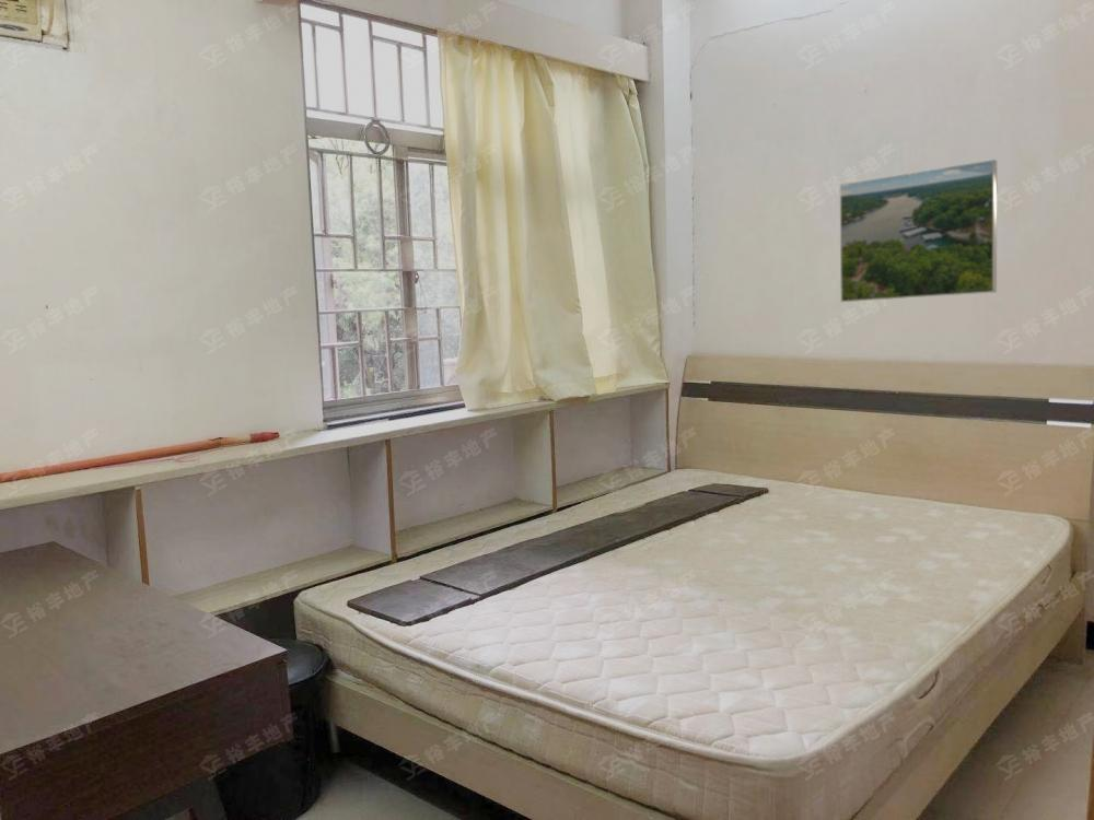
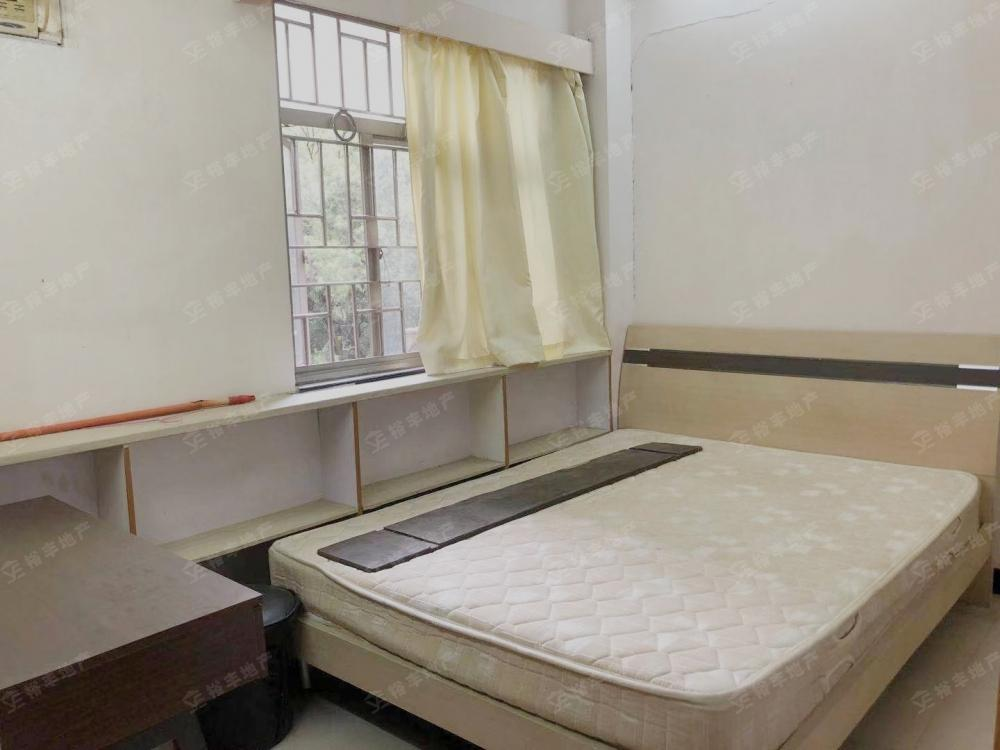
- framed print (913, 235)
